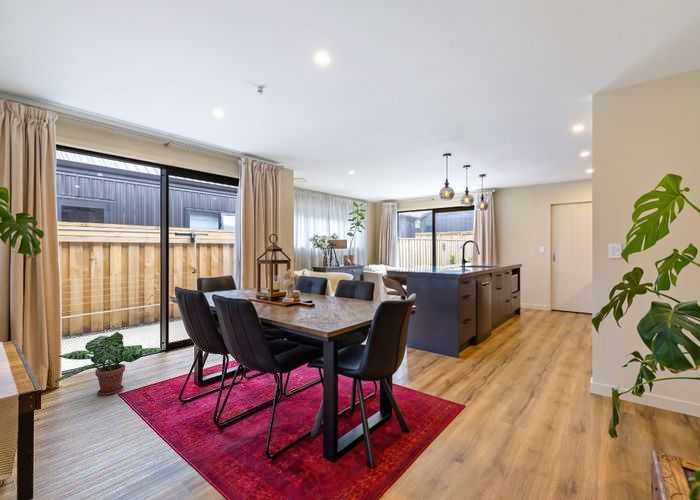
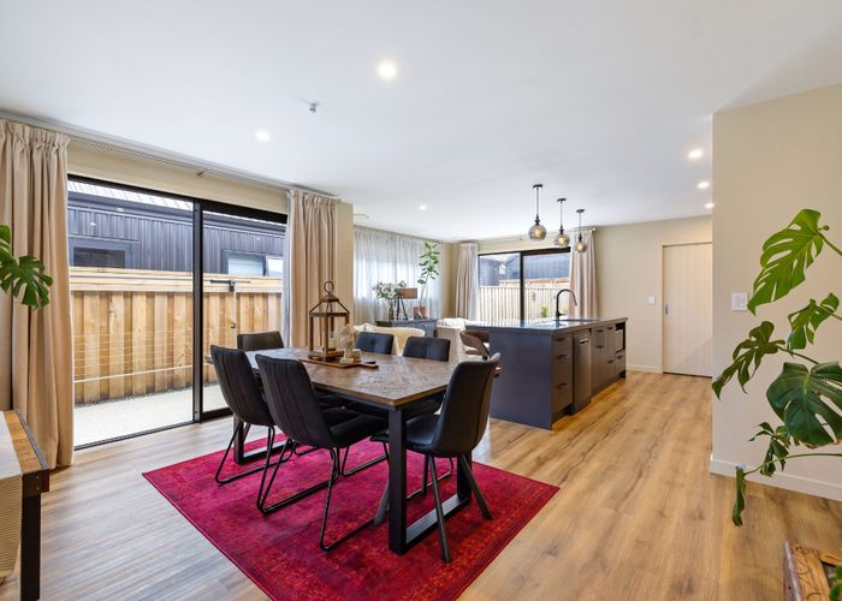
- potted plant (107, 359)
